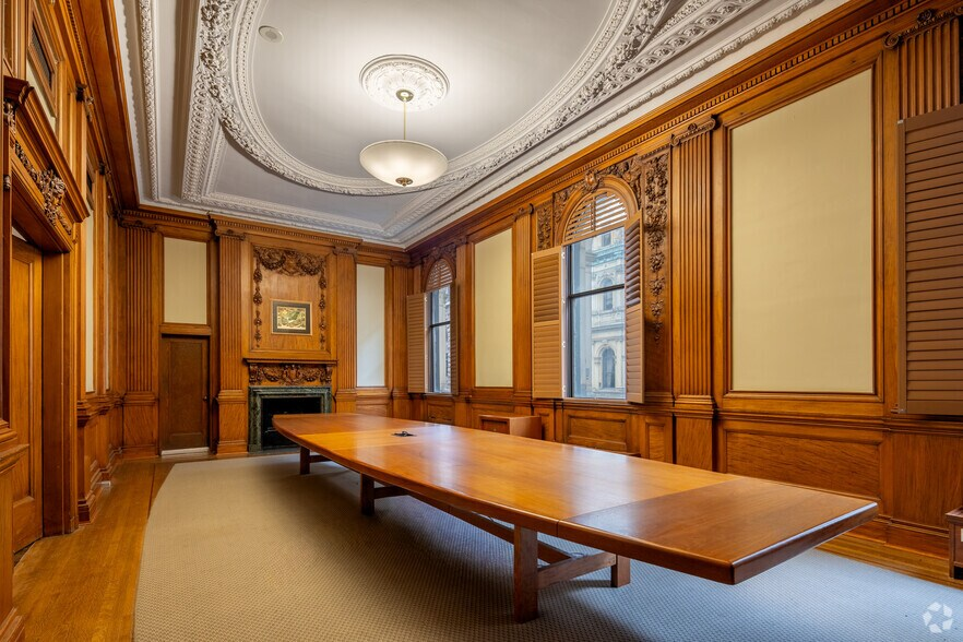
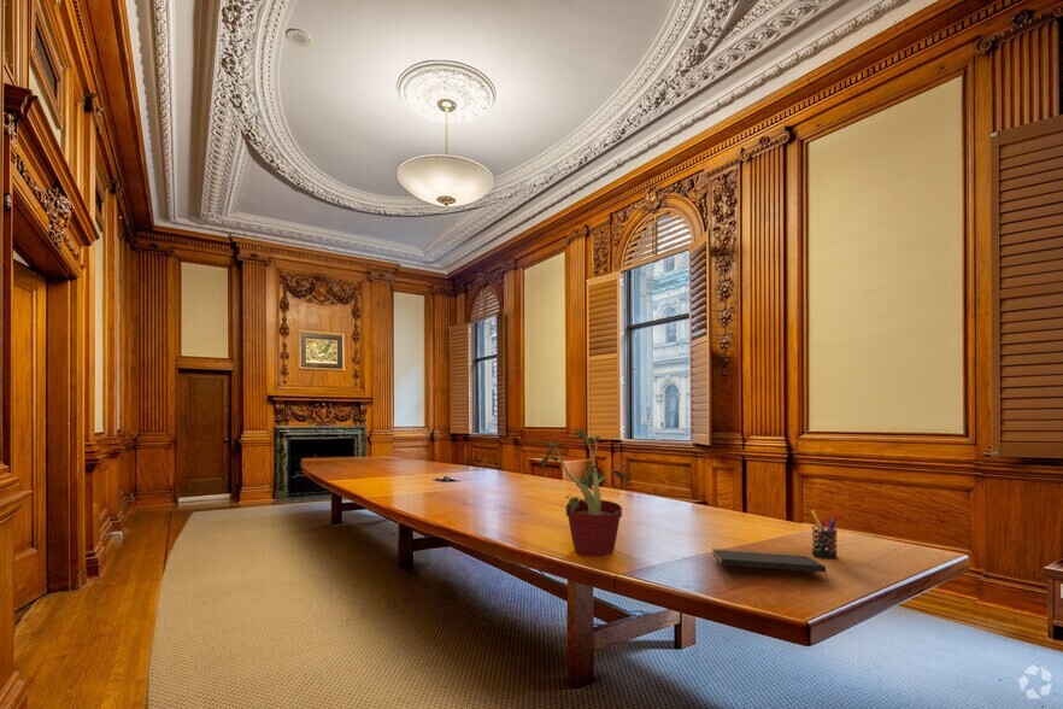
+ pen holder (827, 532)
+ notepad (764, 559)
+ potted plant (577, 486)
